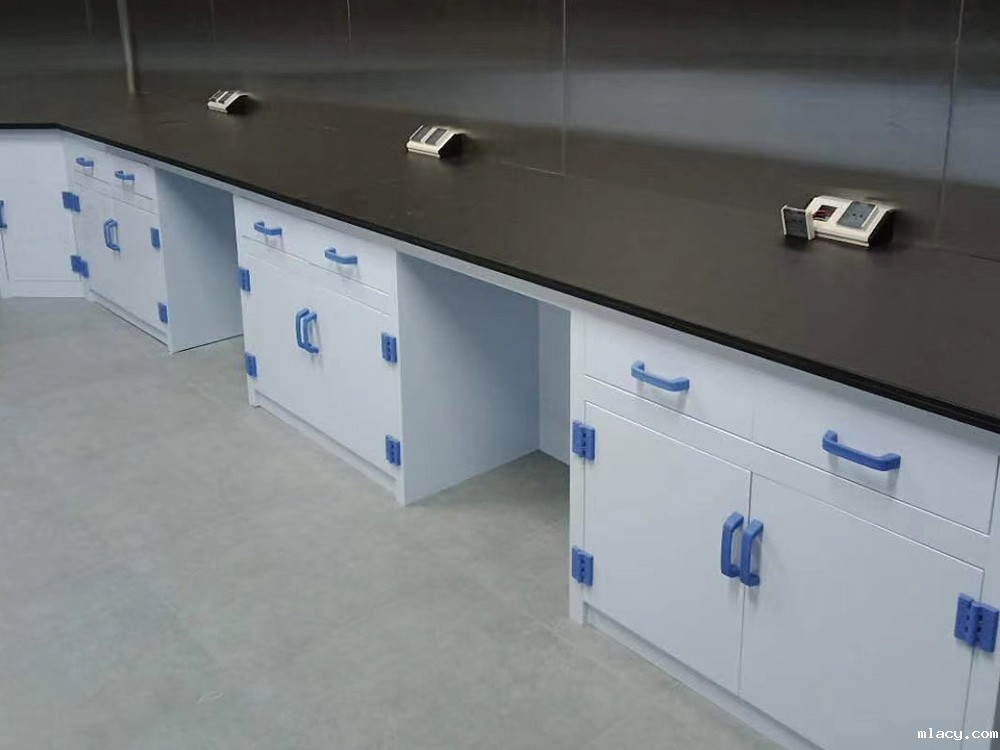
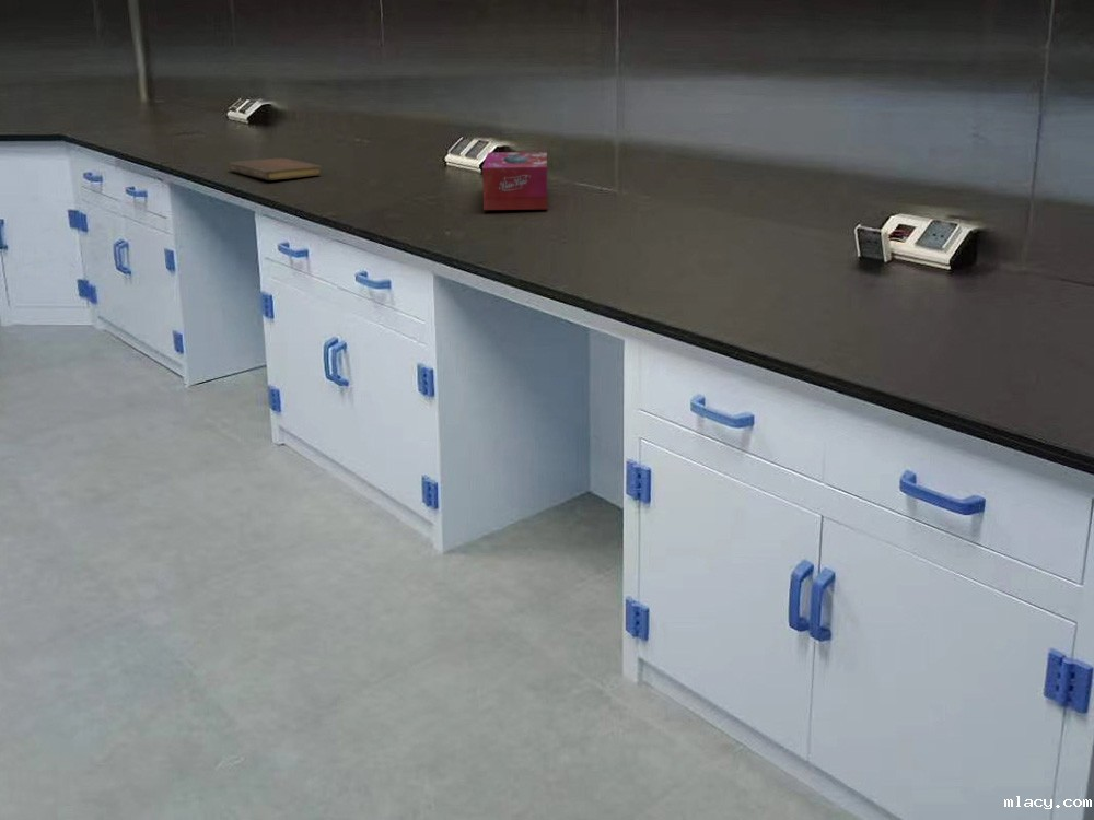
+ notebook (275, 168)
+ tissue box (516, 179)
